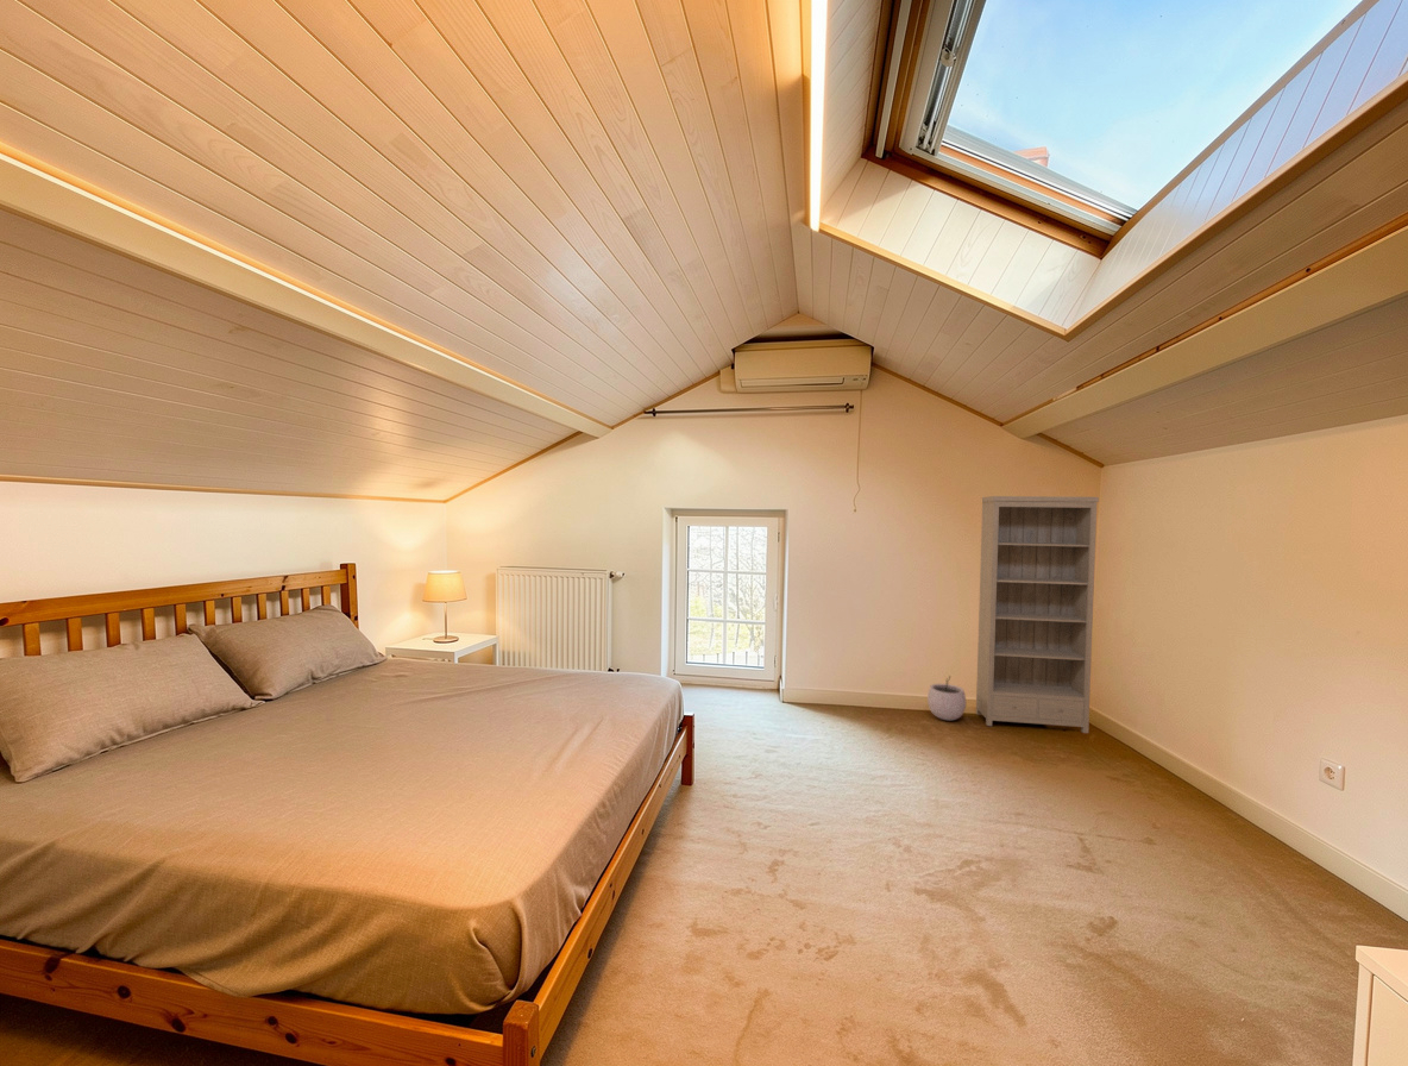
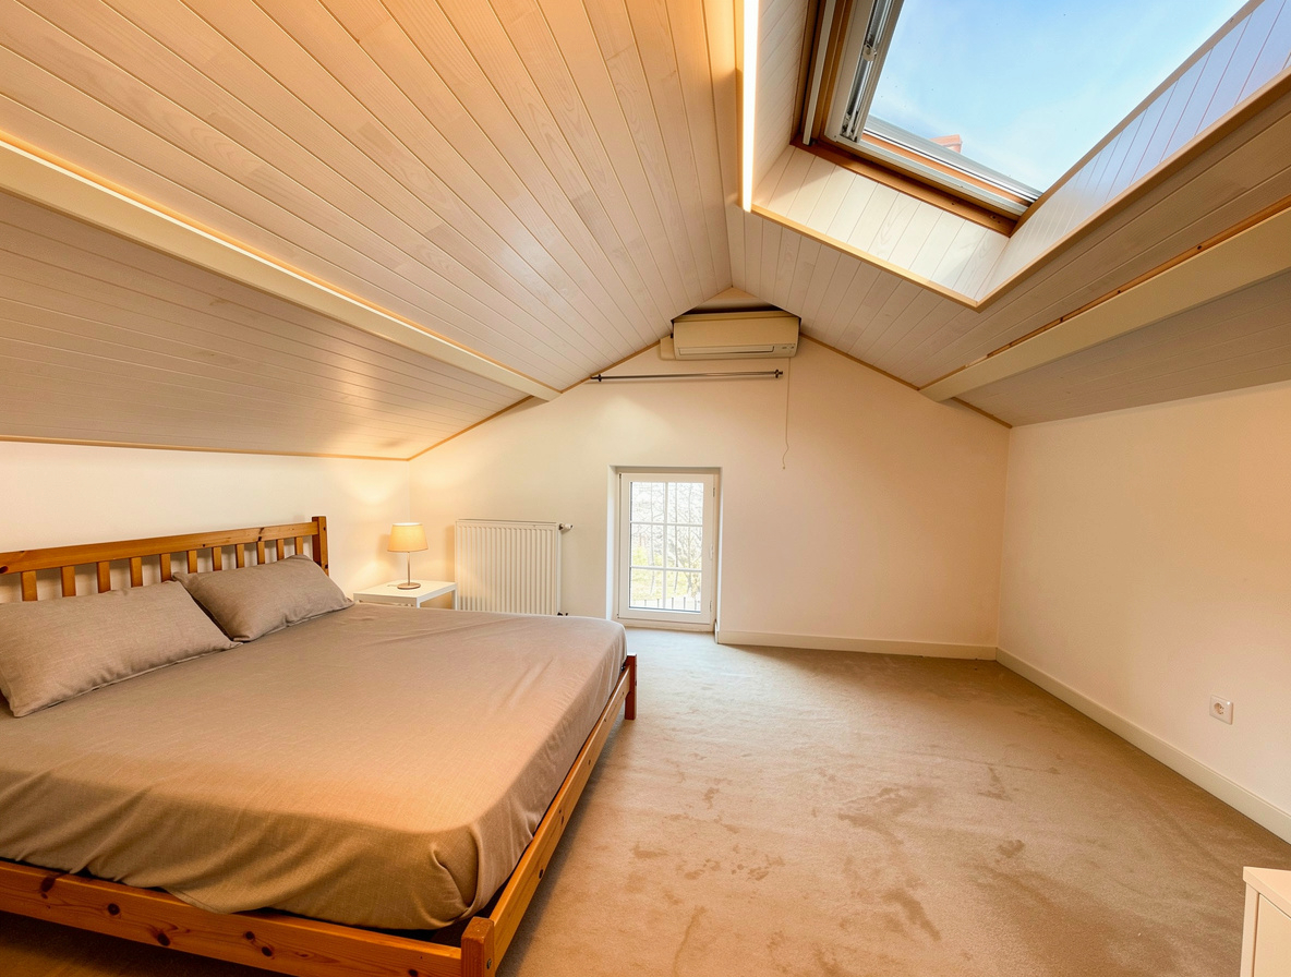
- bookshelf (1032, 610)
- plant pot (947, 696)
